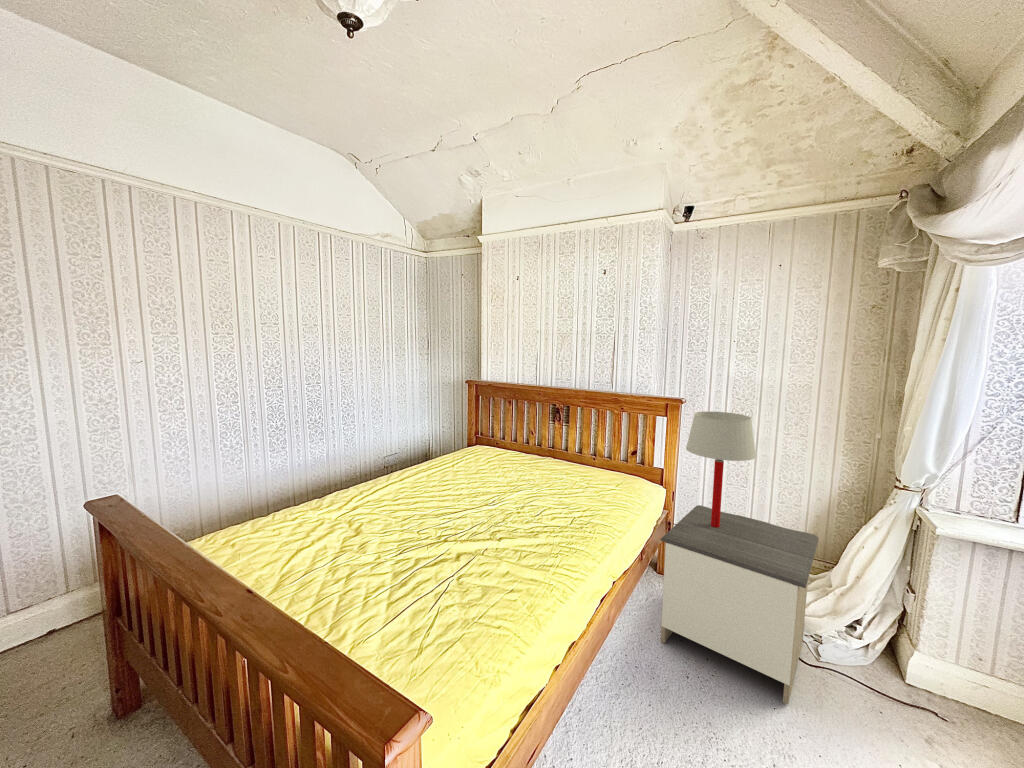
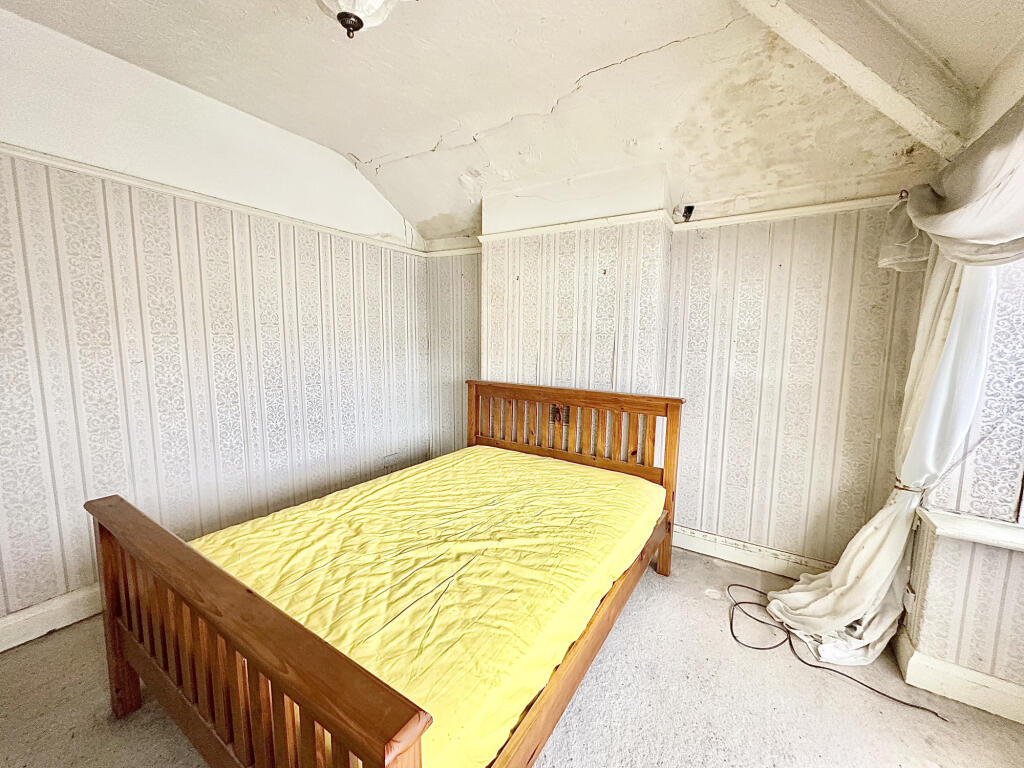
- table lamp (718, 471)
- nightstand (737, 587)
